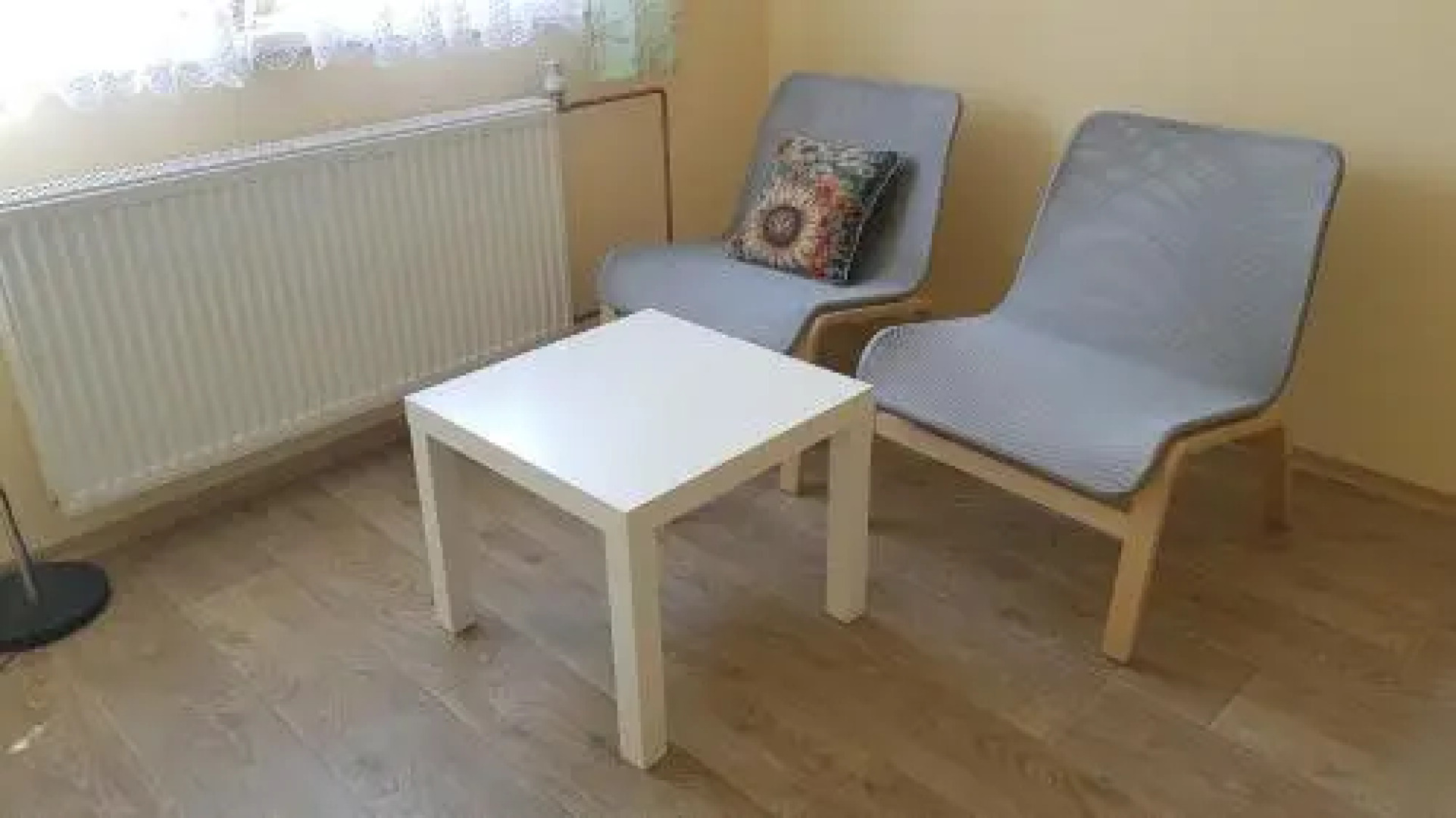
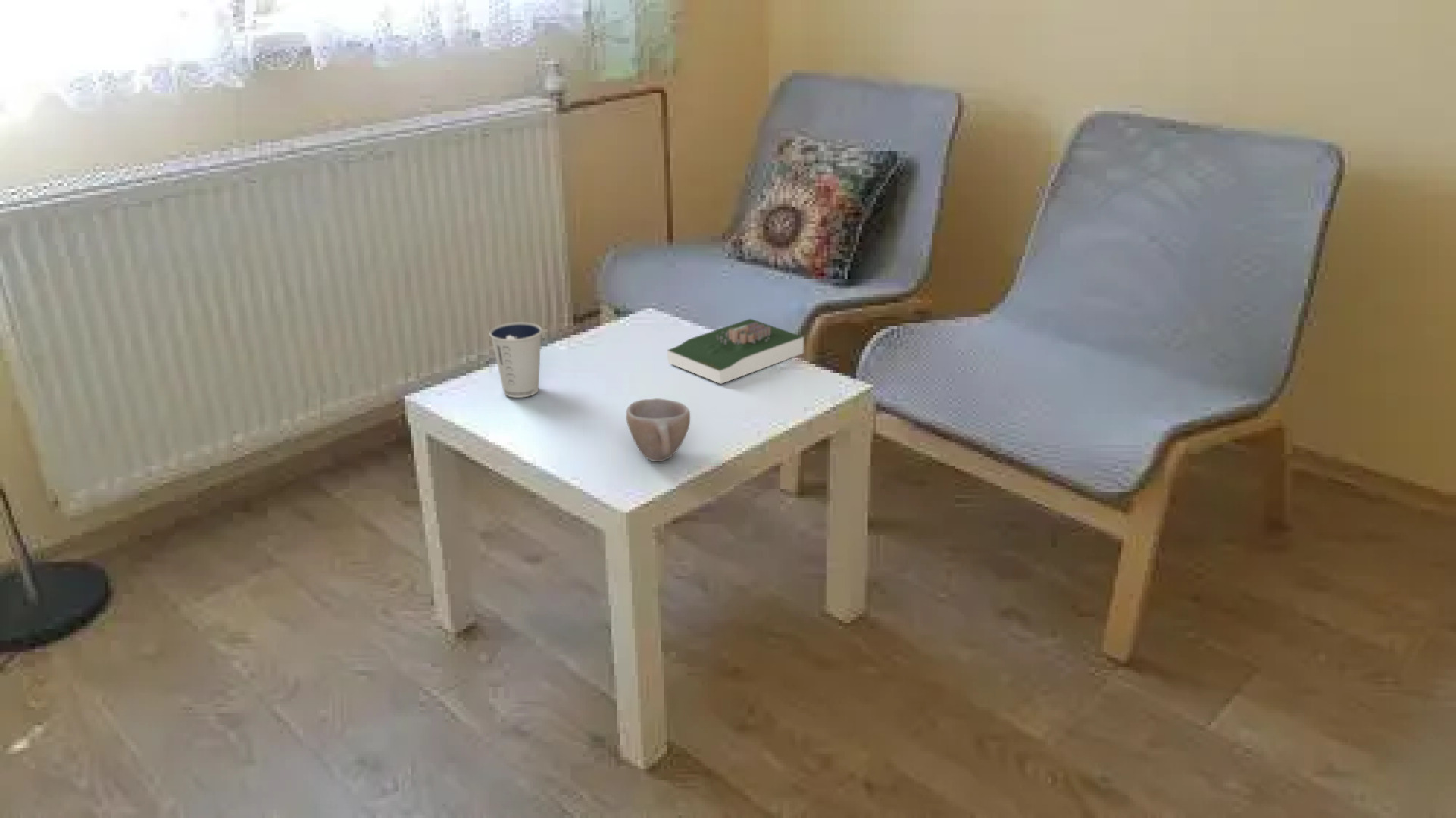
+ dixie cup (518, 361)
+ book (736, 344)
+ cup (661, 436)
